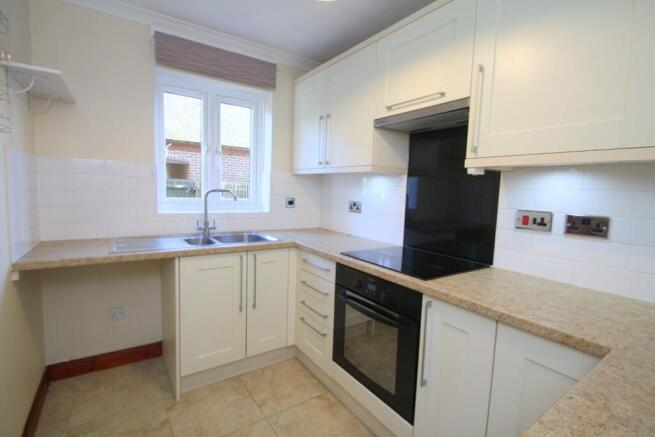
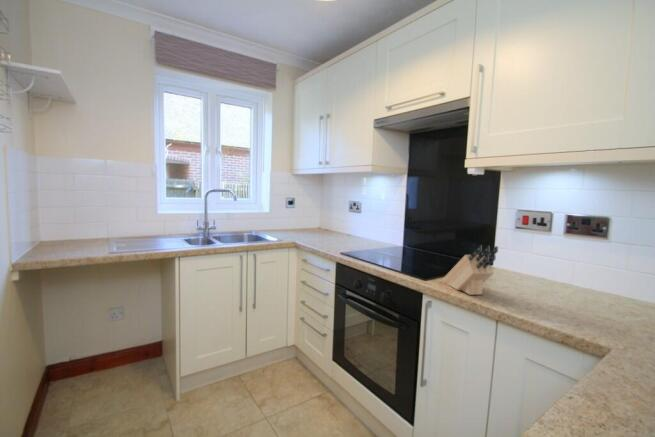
+ knife block (469, 265)
